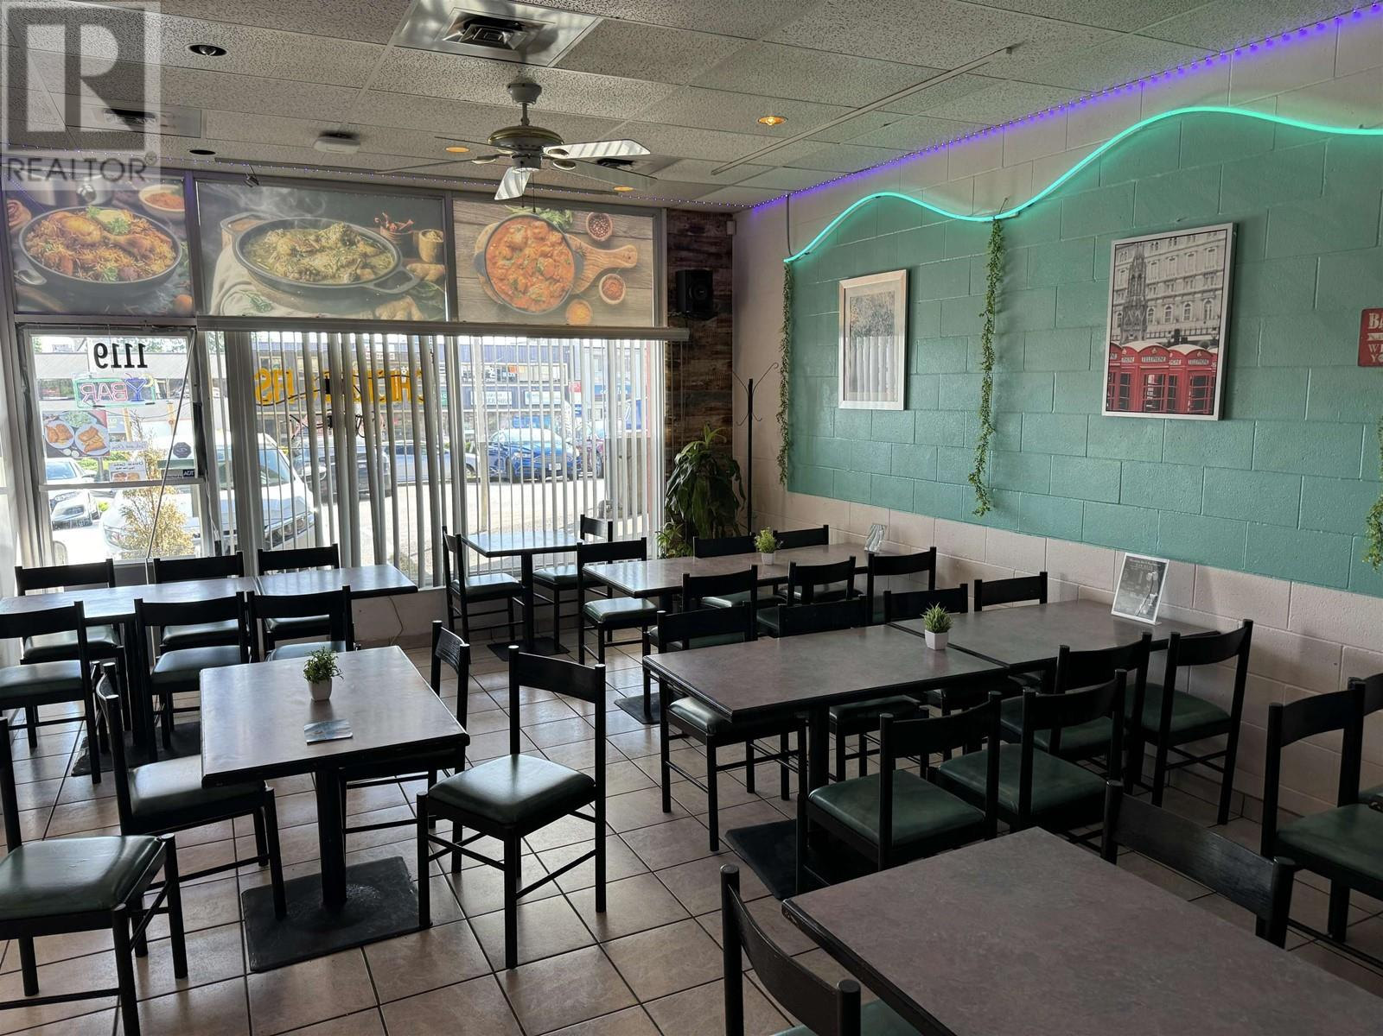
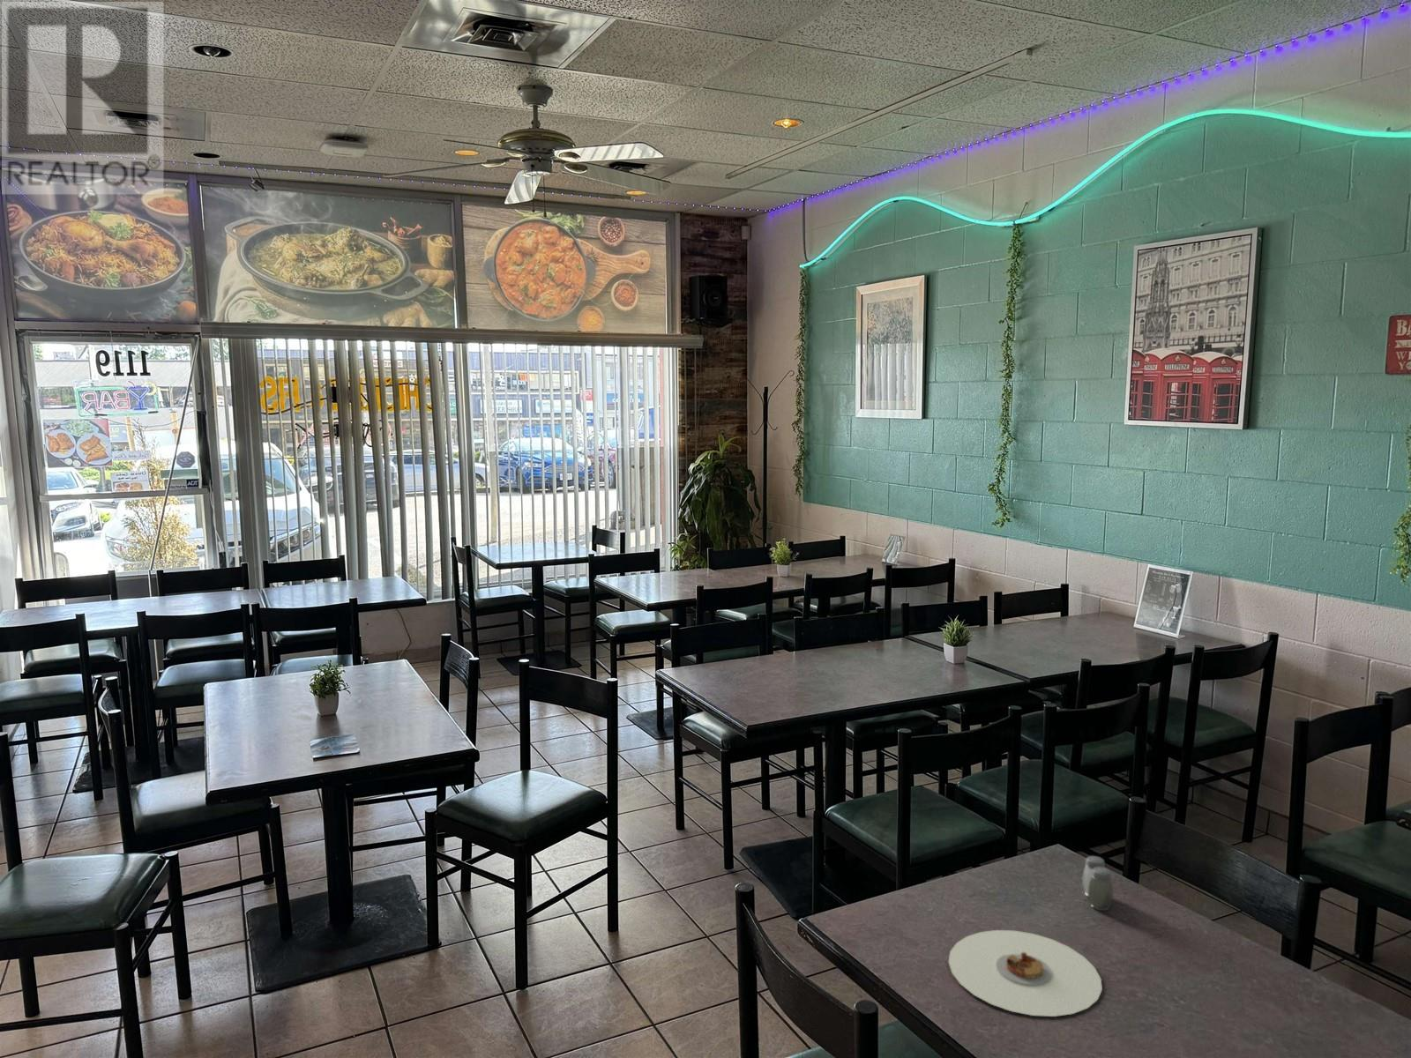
+ salt and pepper shaker (1097, 881)
+ plate (1023, 966)
